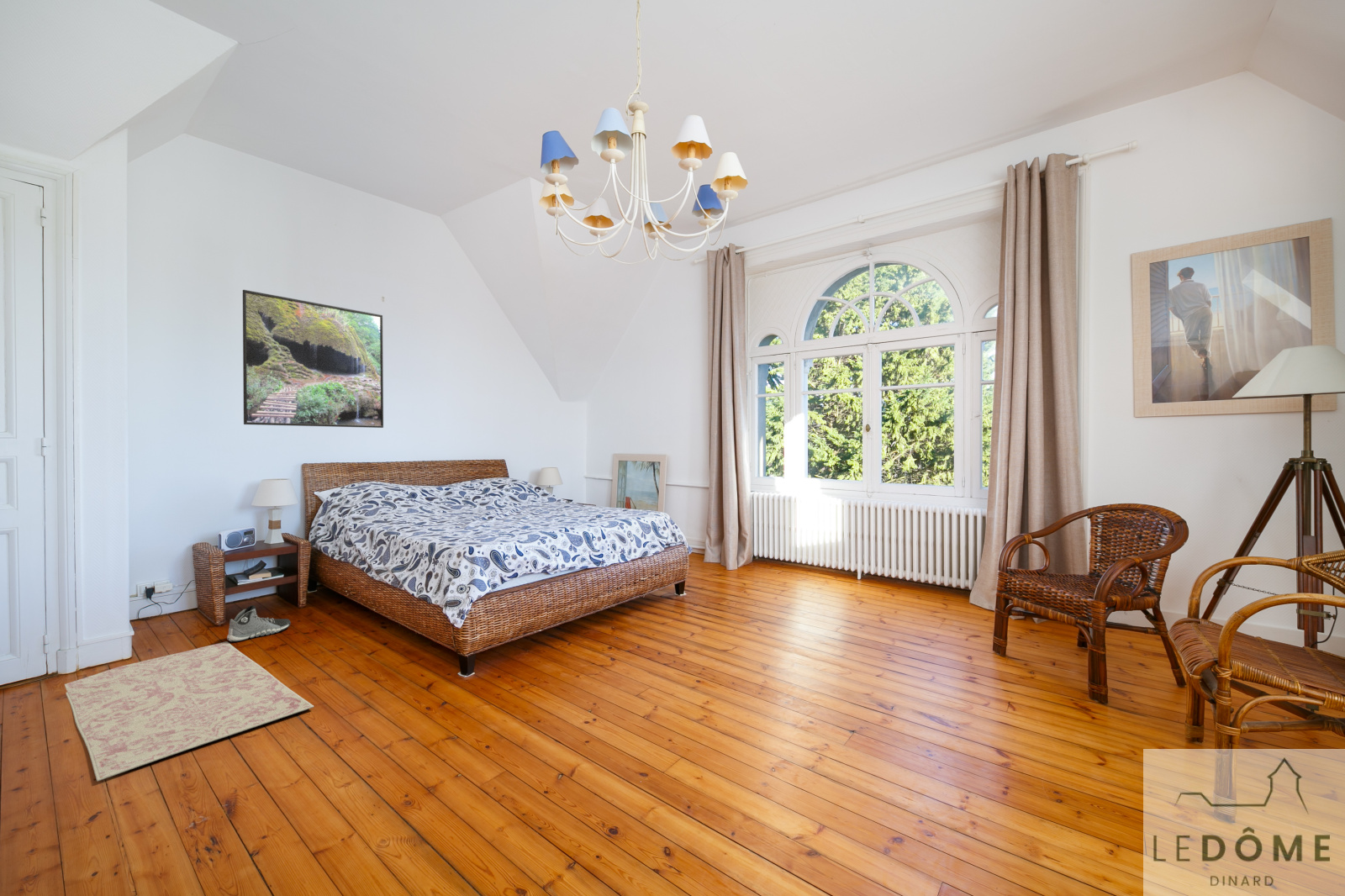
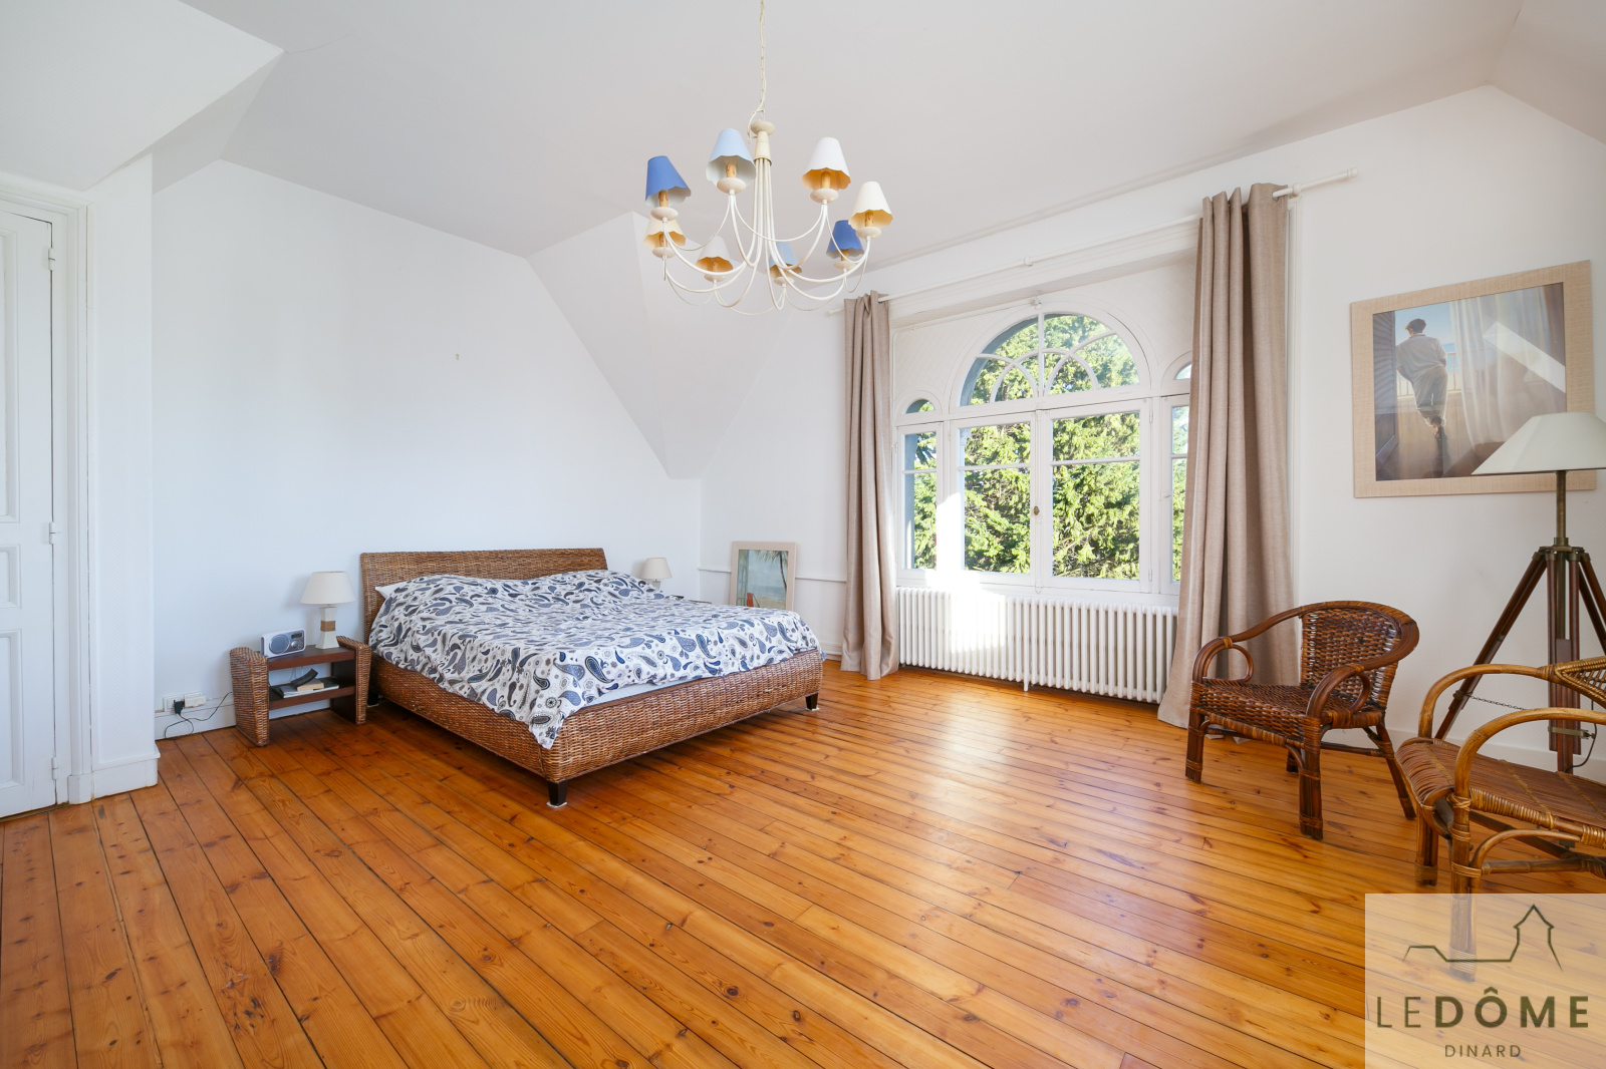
- rug (179, 693)
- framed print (319, 365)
- sneaker (261, 619)
